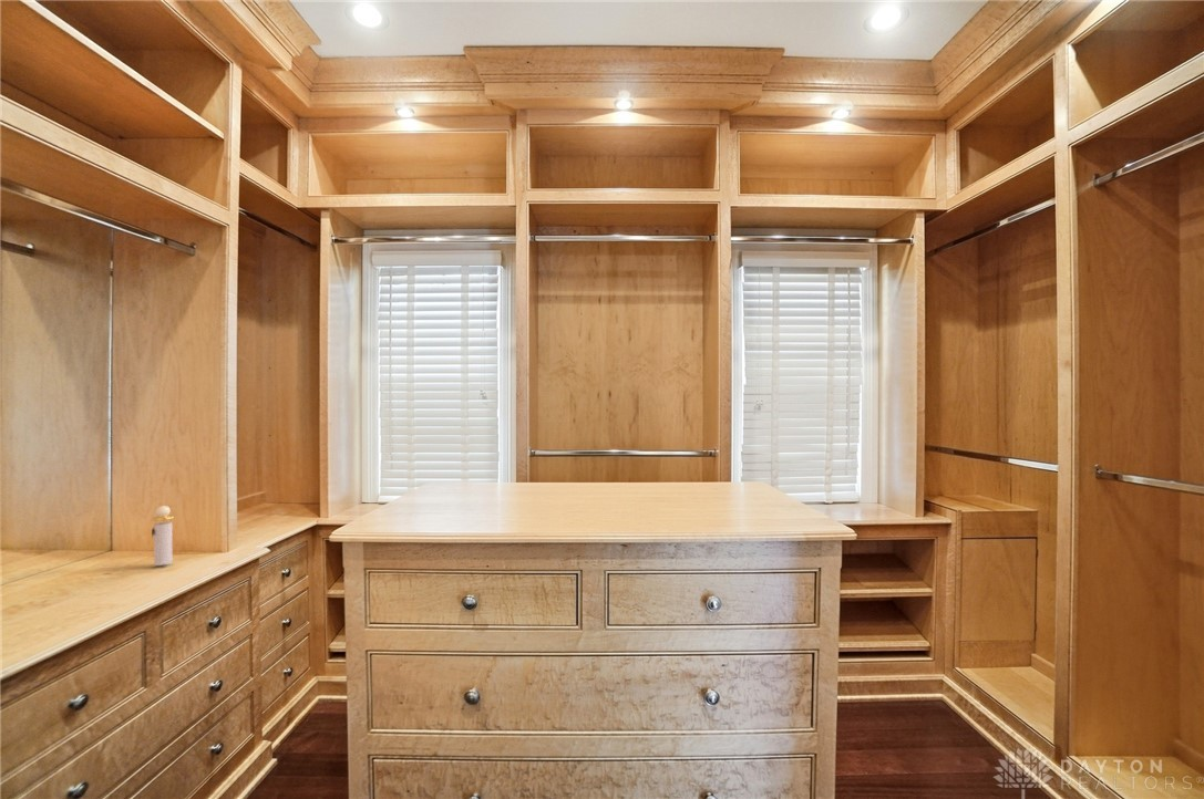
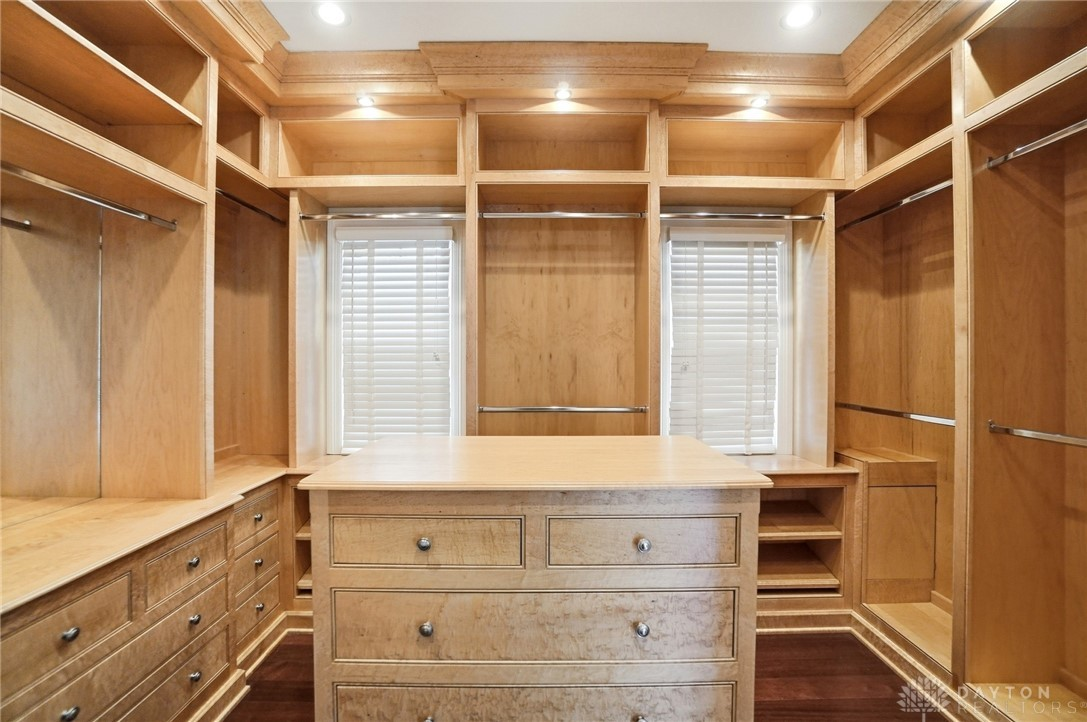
- perfume bottle (163, 536)
